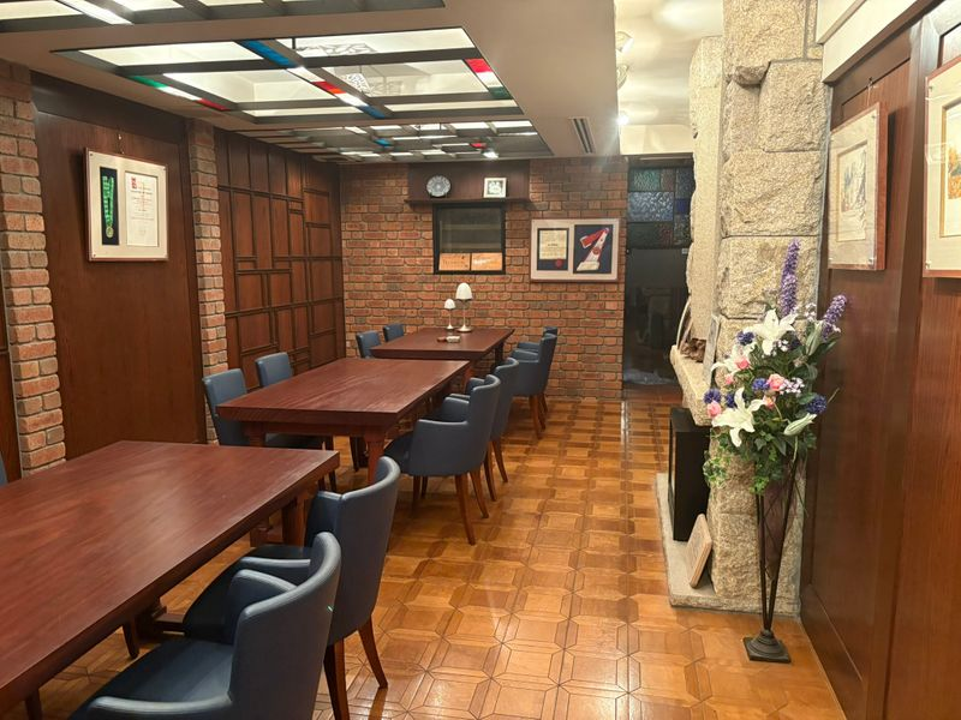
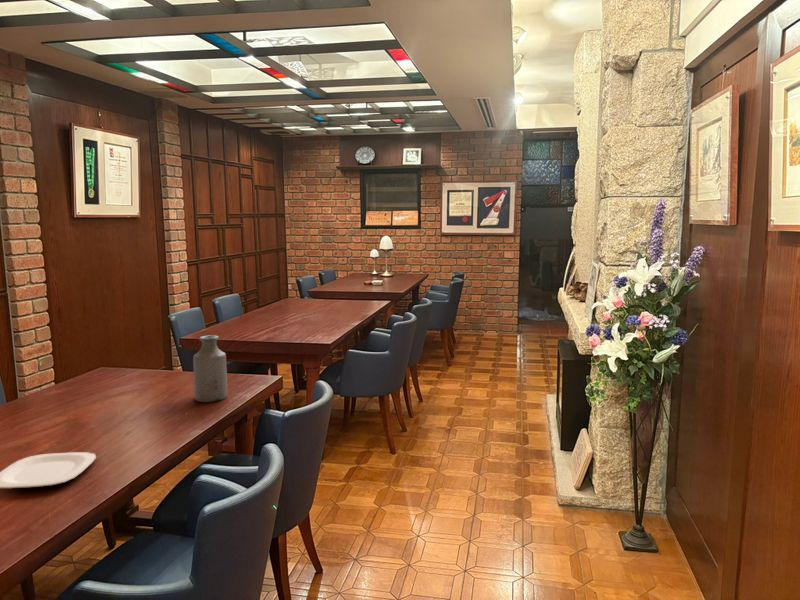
+ bottle (209, 367)
+ plate (45, 471)
